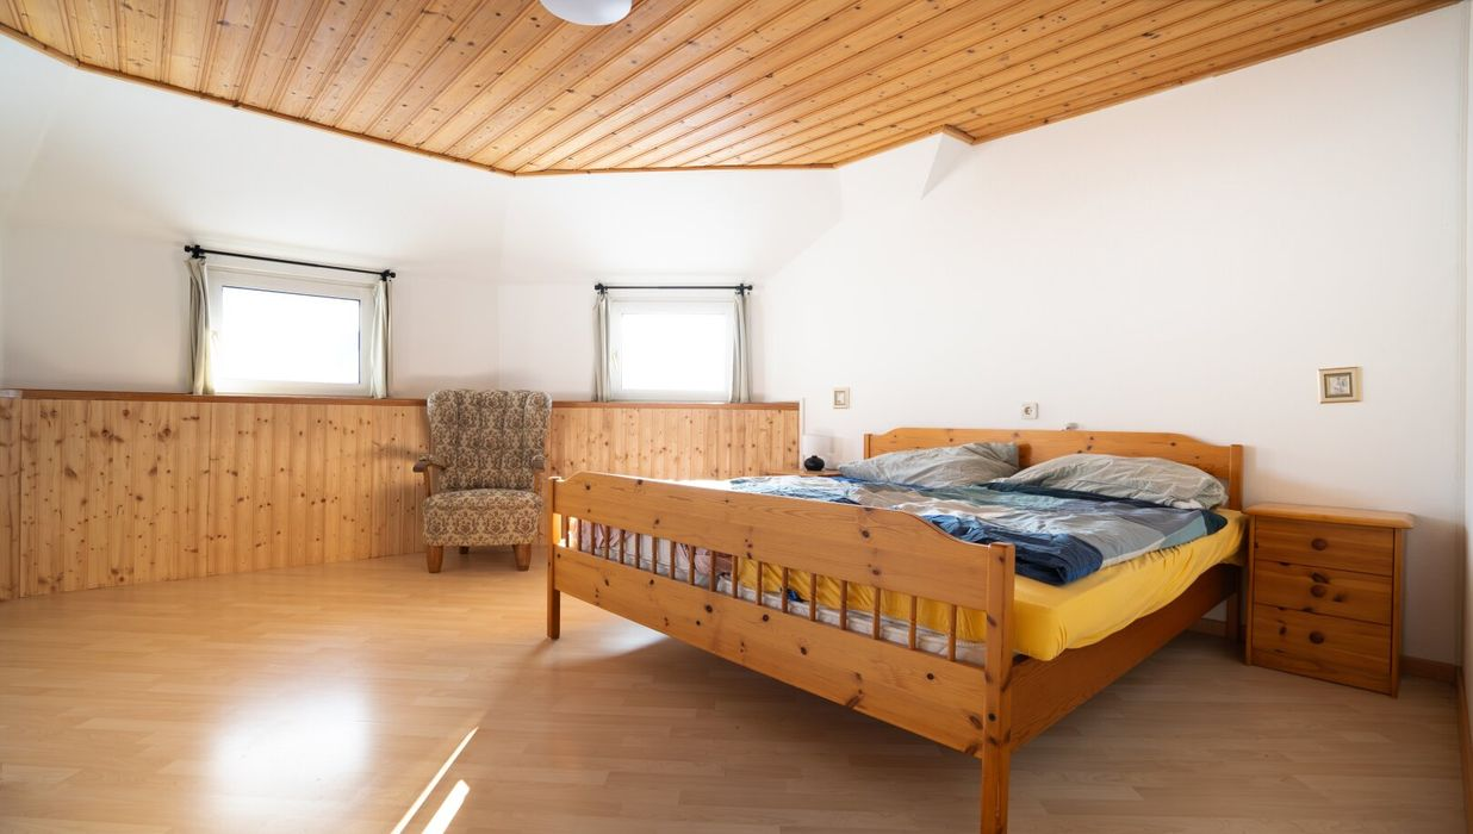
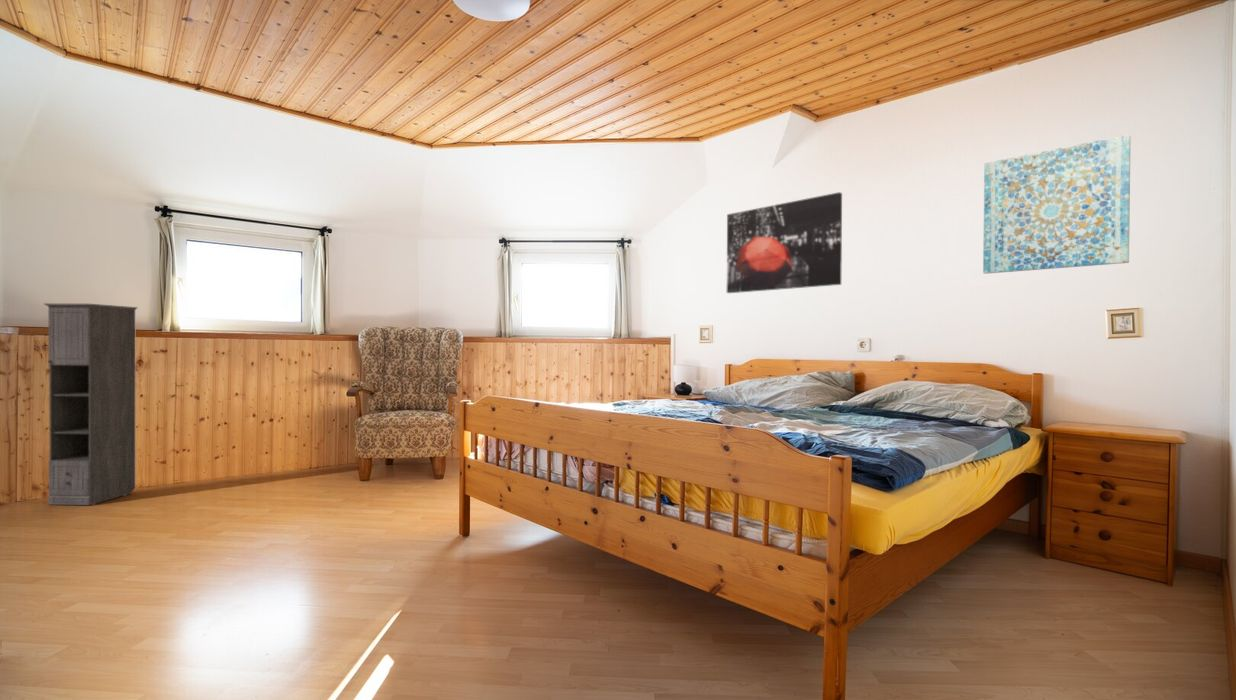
+ storage cabinet (92, 402)
+ wall art (779, 246)
+ wall art (1051, 209)
